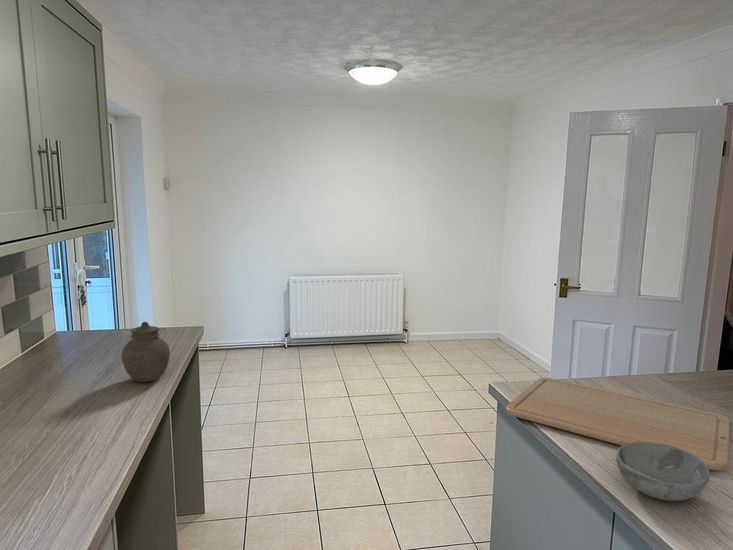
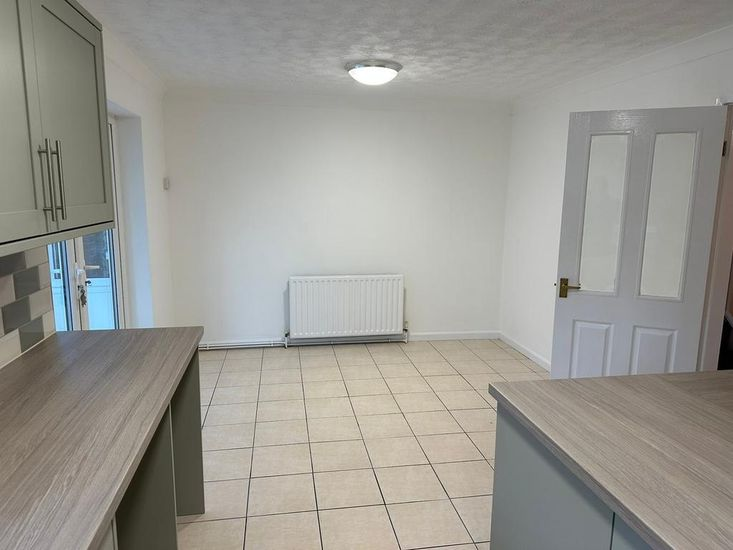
- jar (146, 350)
- chopping board (614, 414)
- bowl (660, 475)
